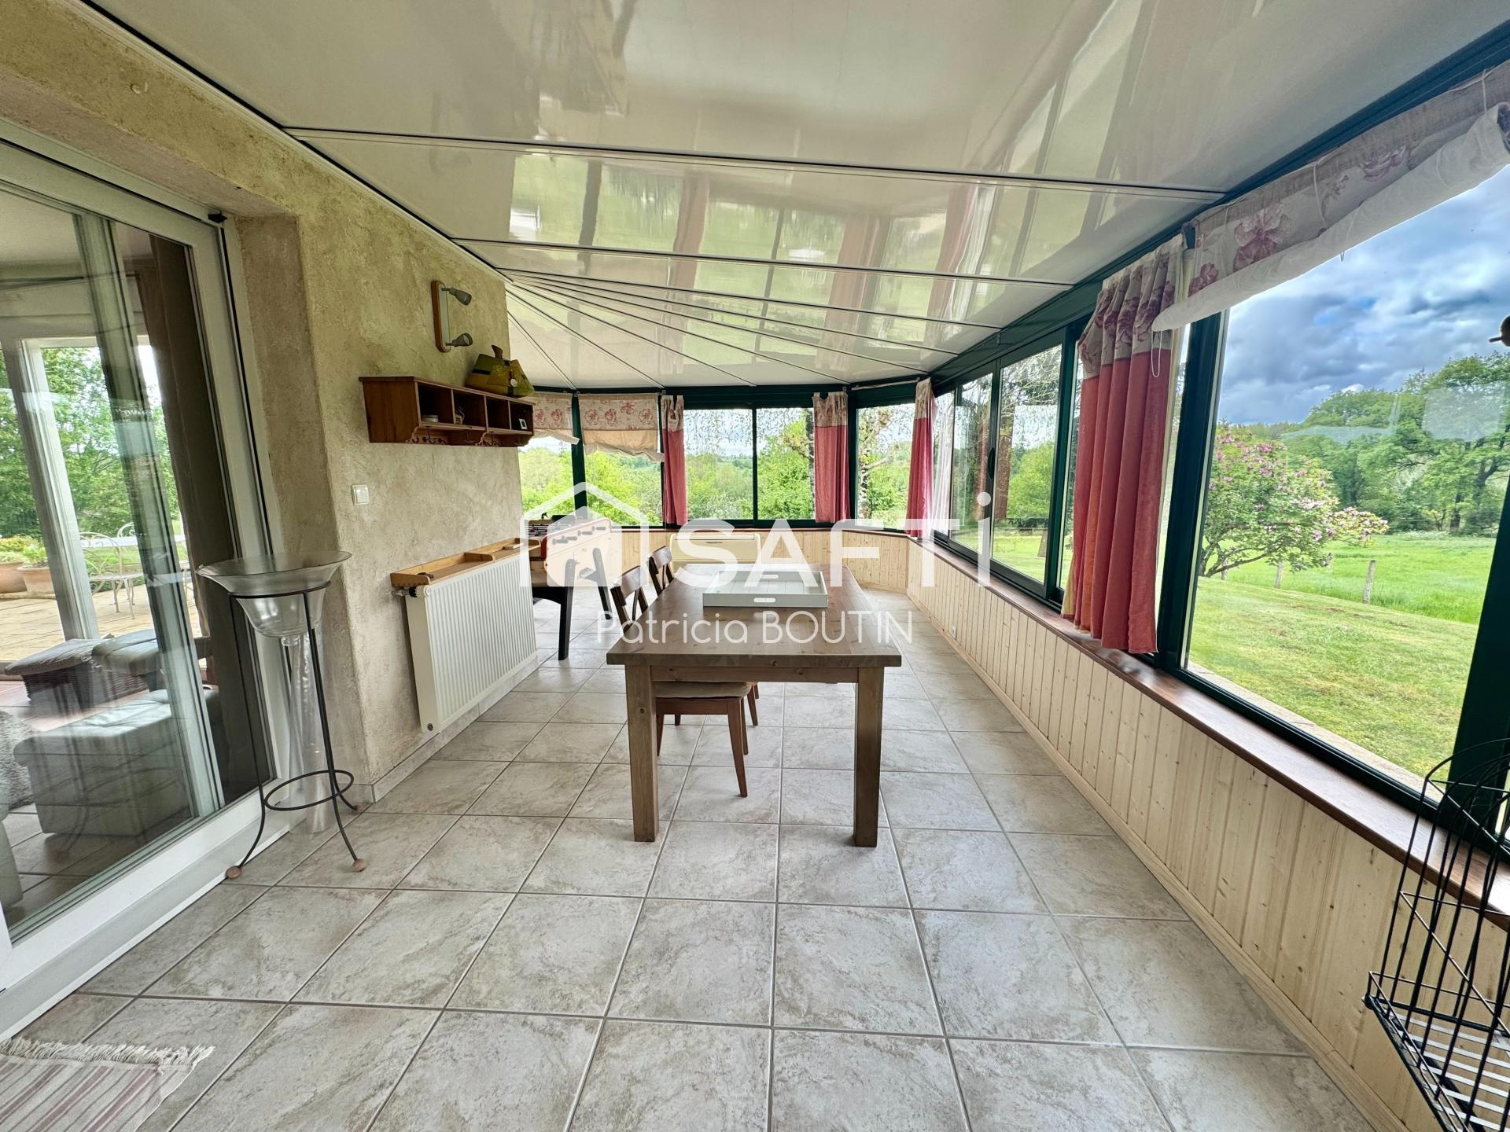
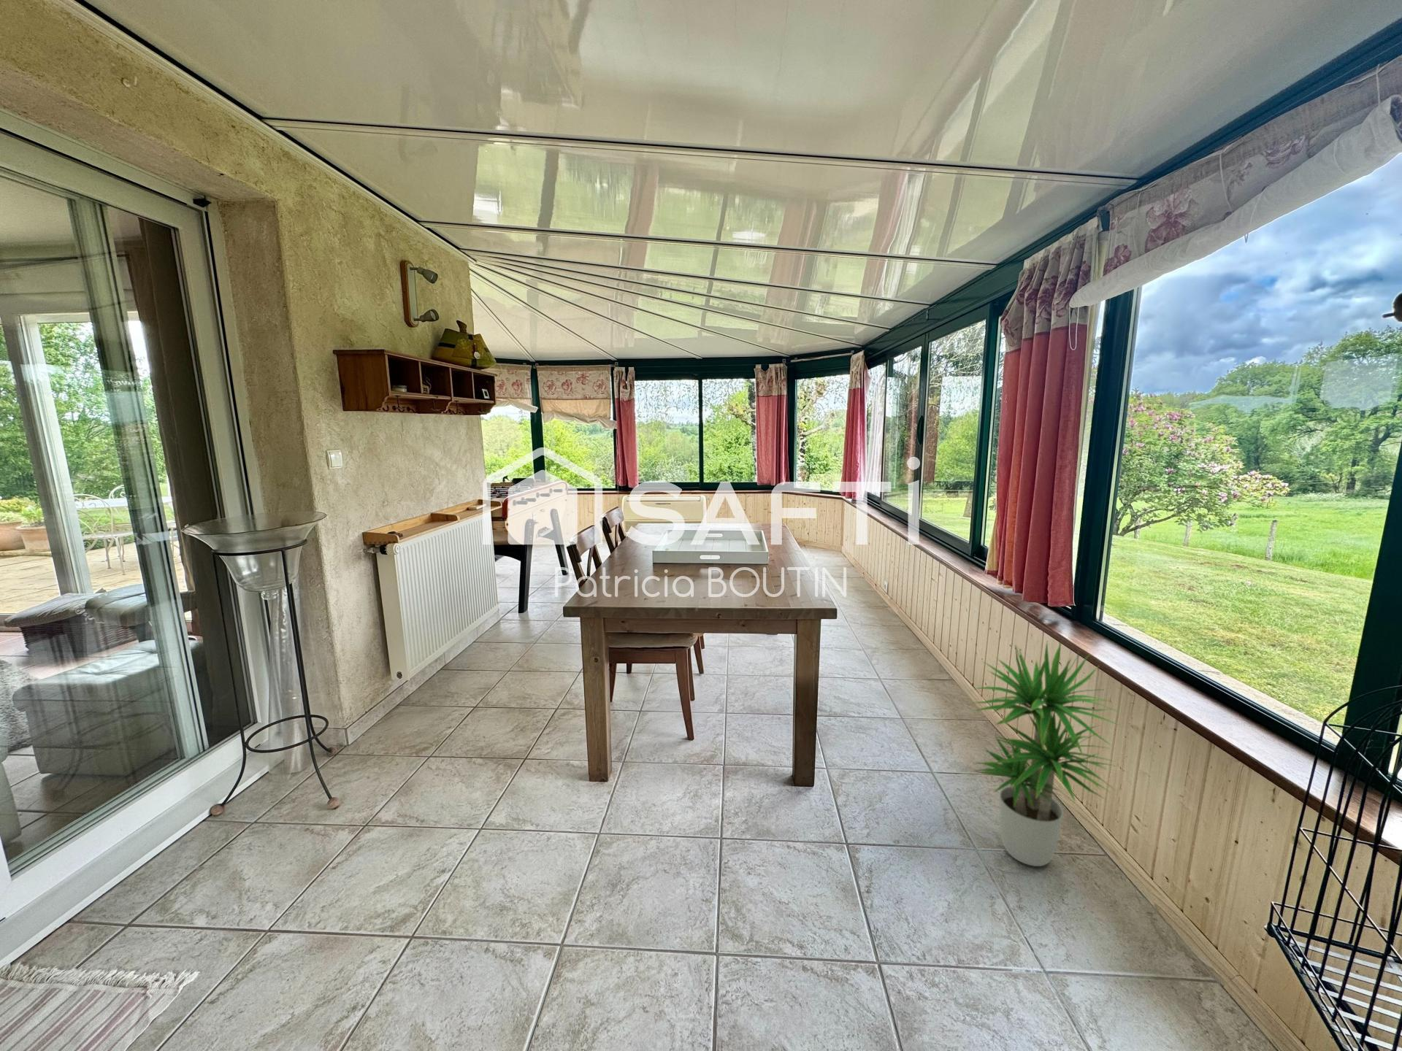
+ potted plant (1043, 755)
